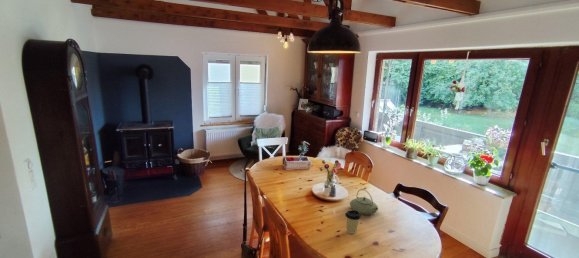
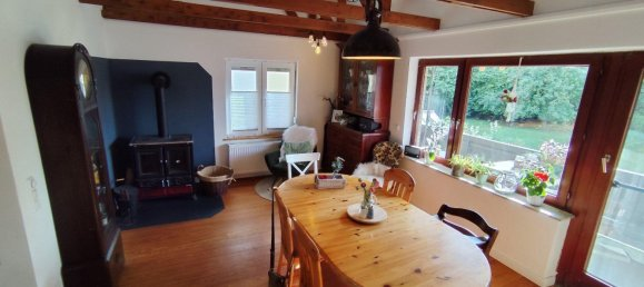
- teapot (365, 201)
- coffee cup (352, 221)
